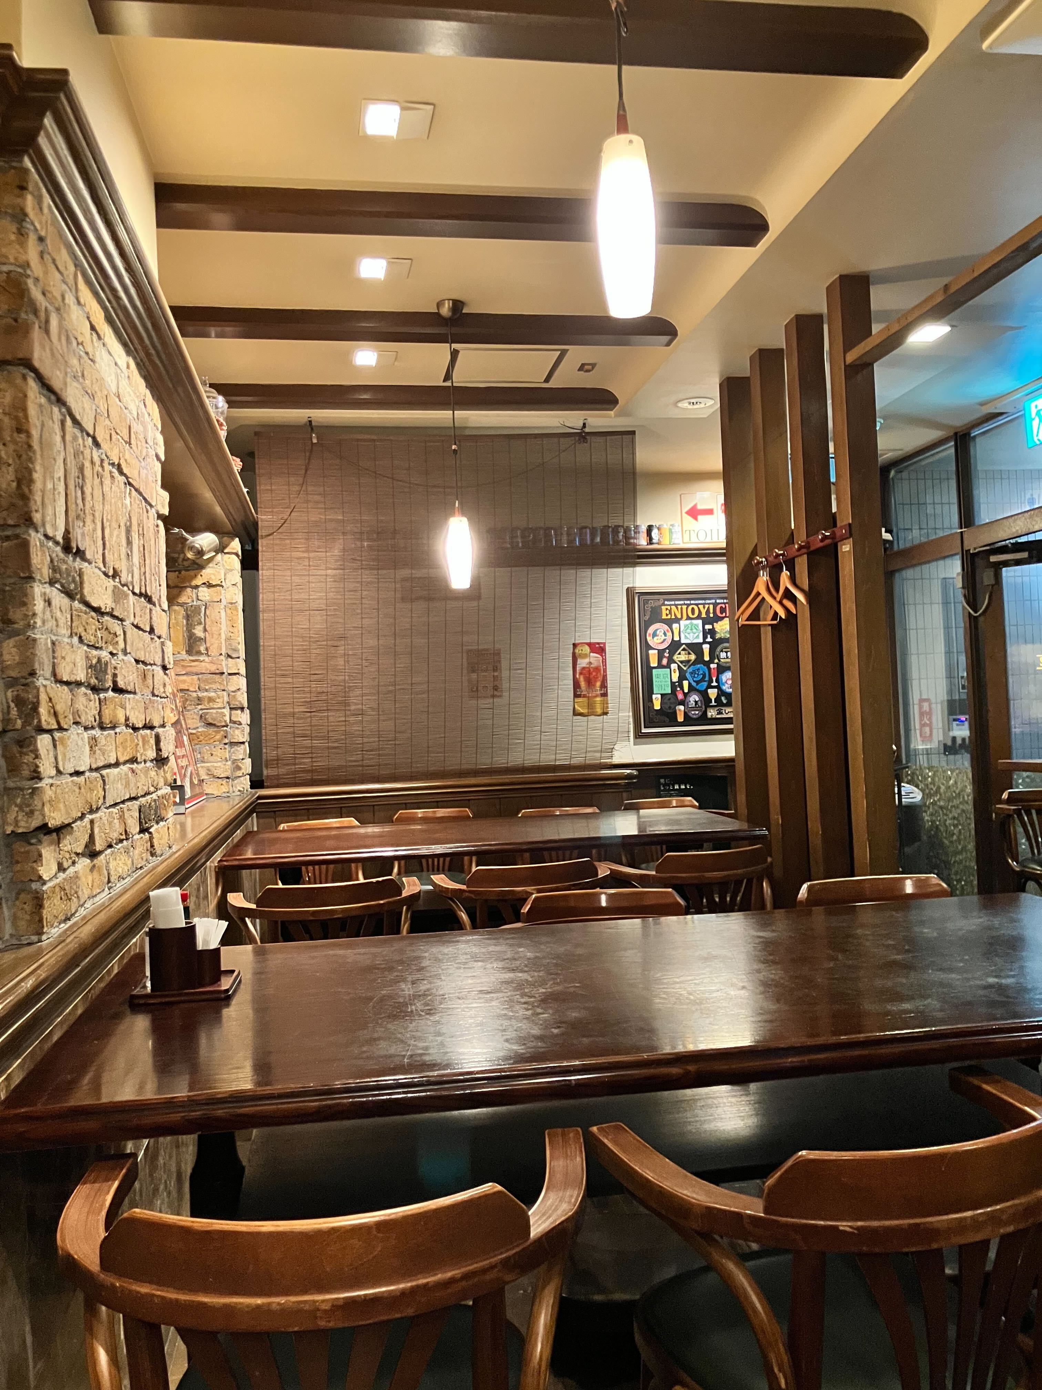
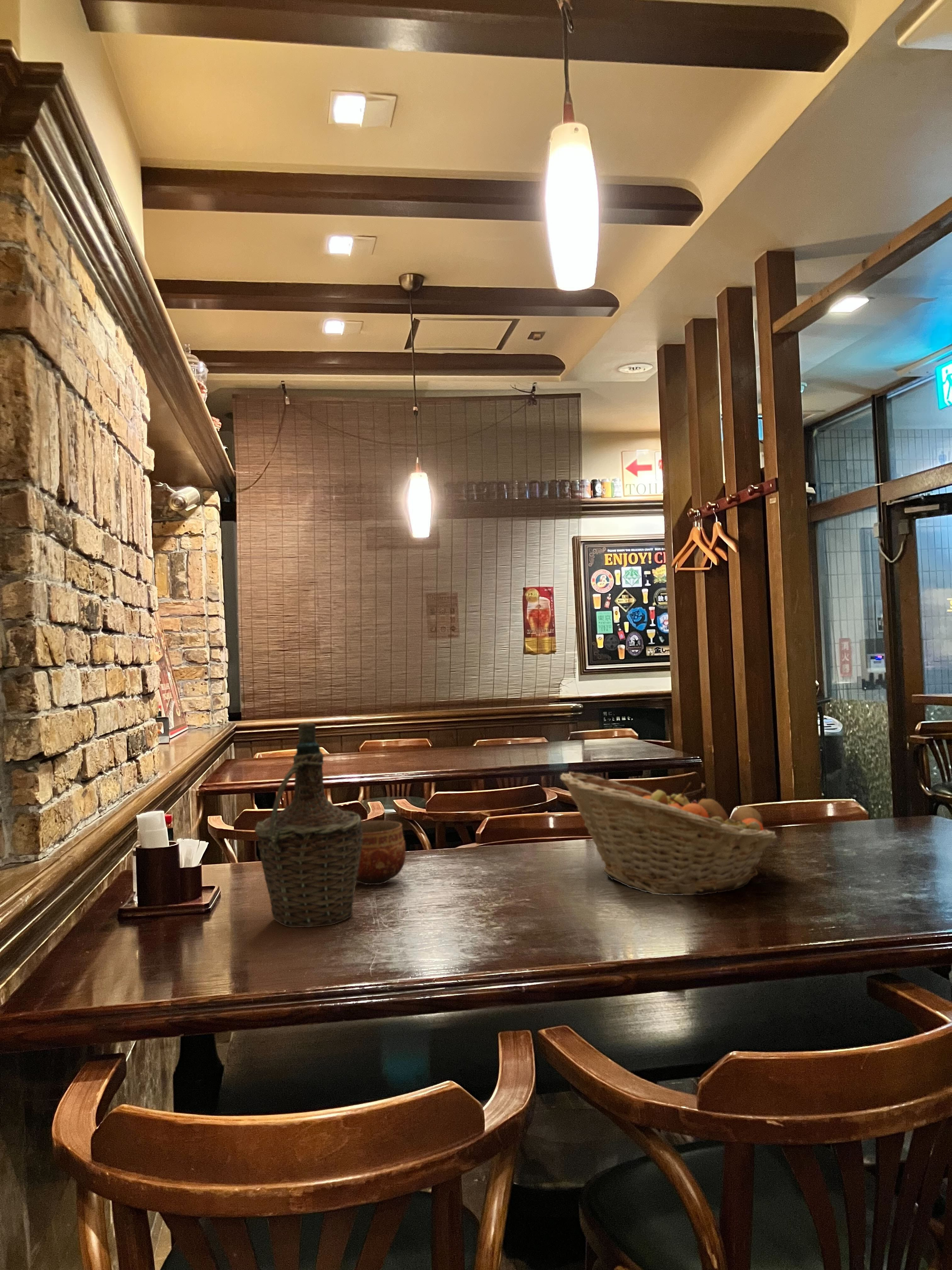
+ bottle (309, 820)
+ bowl (373, 854)
+ fruit basket (663, 823)
